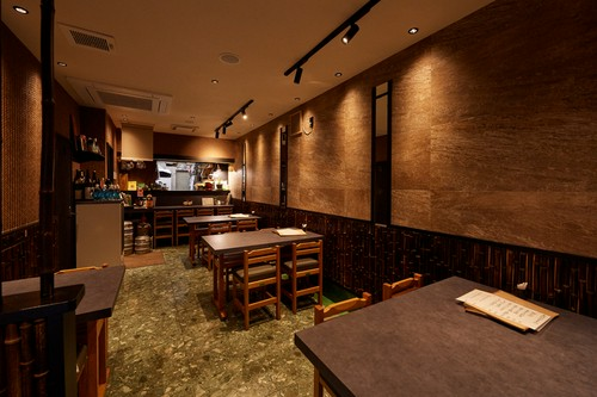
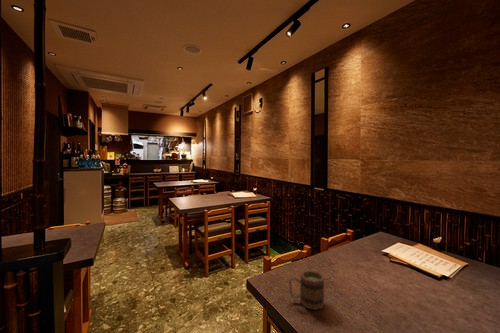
+ mug (306, 288)
